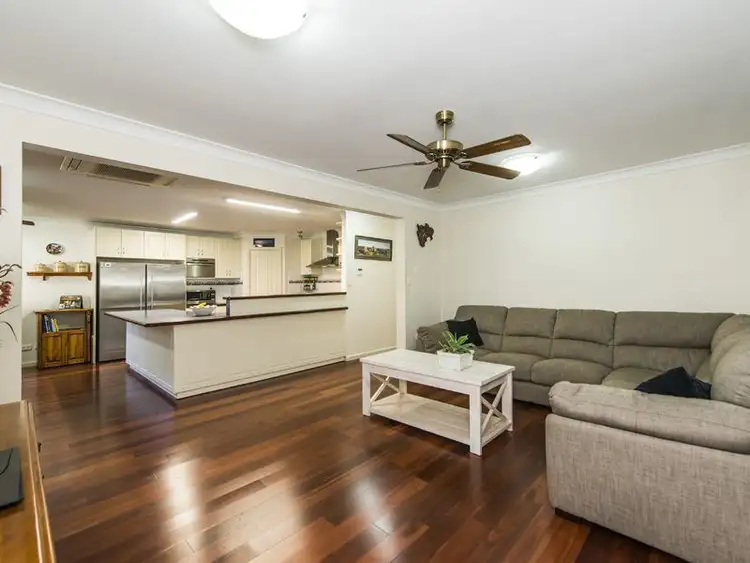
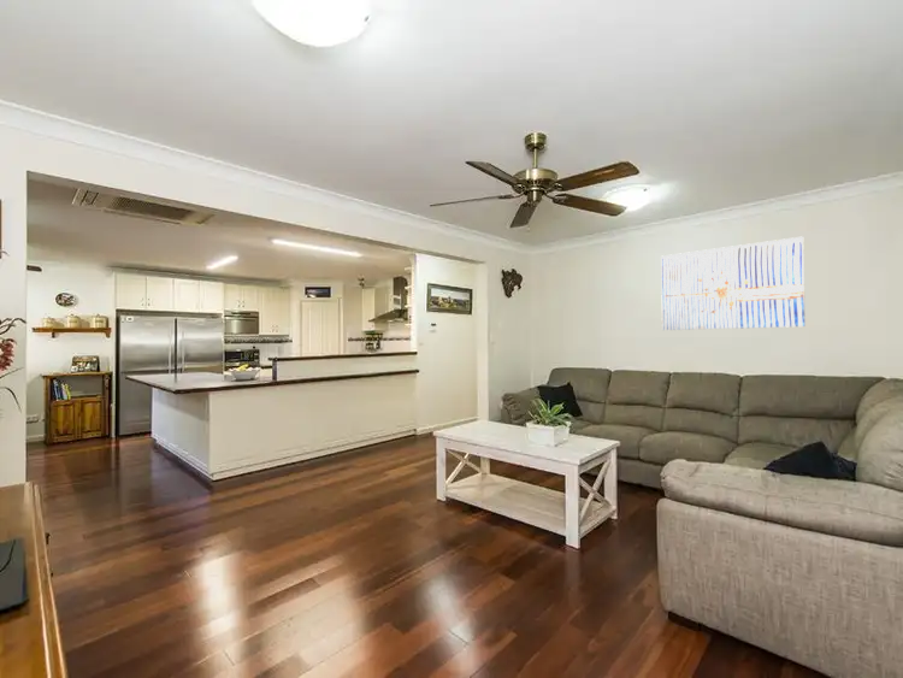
+ wall art (726, 288)
